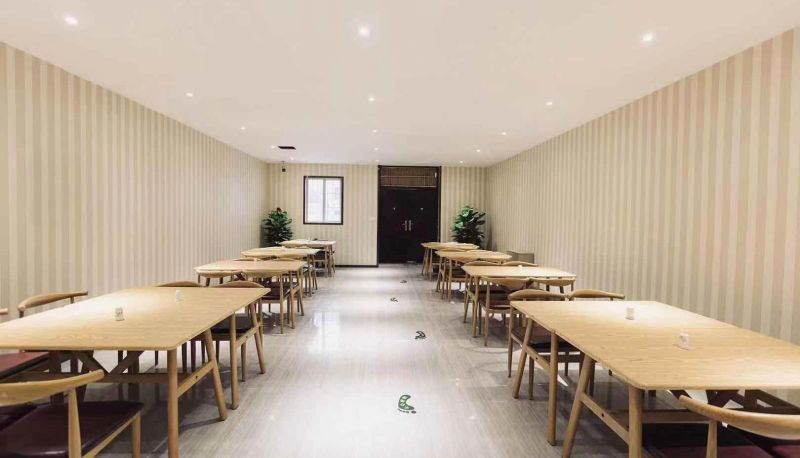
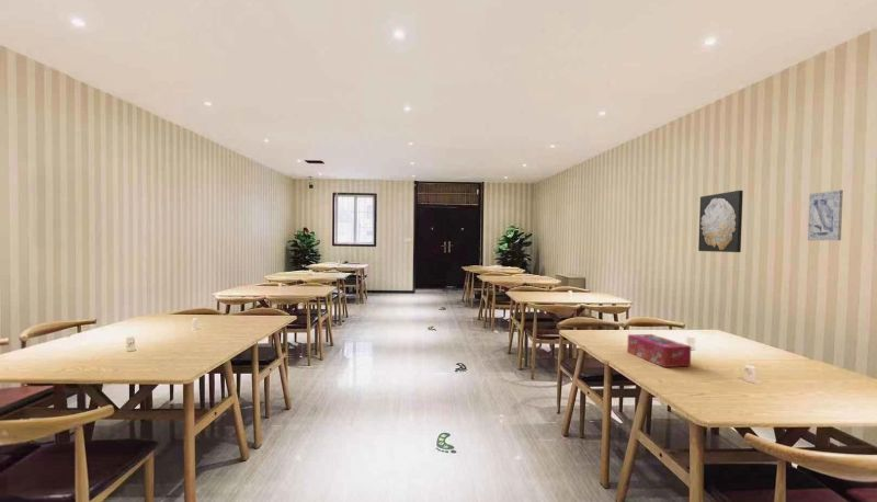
+ tissue box (657, 349)
+ wall art (824, 216)
+ wall art (719, 223)
